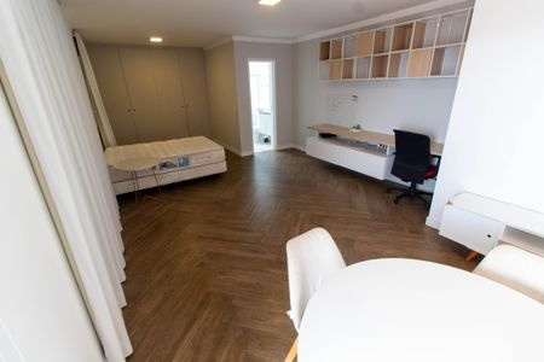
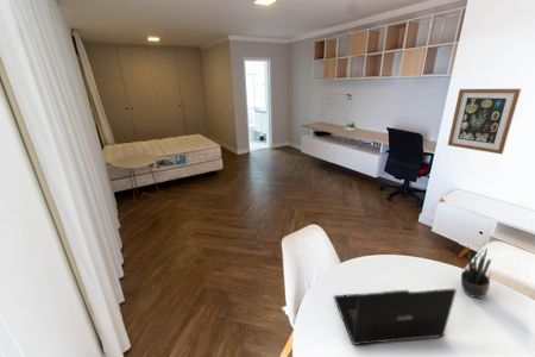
+ wall art (479, 120)
+ potted plant (476, 270)
+ laptop (386, 293)
